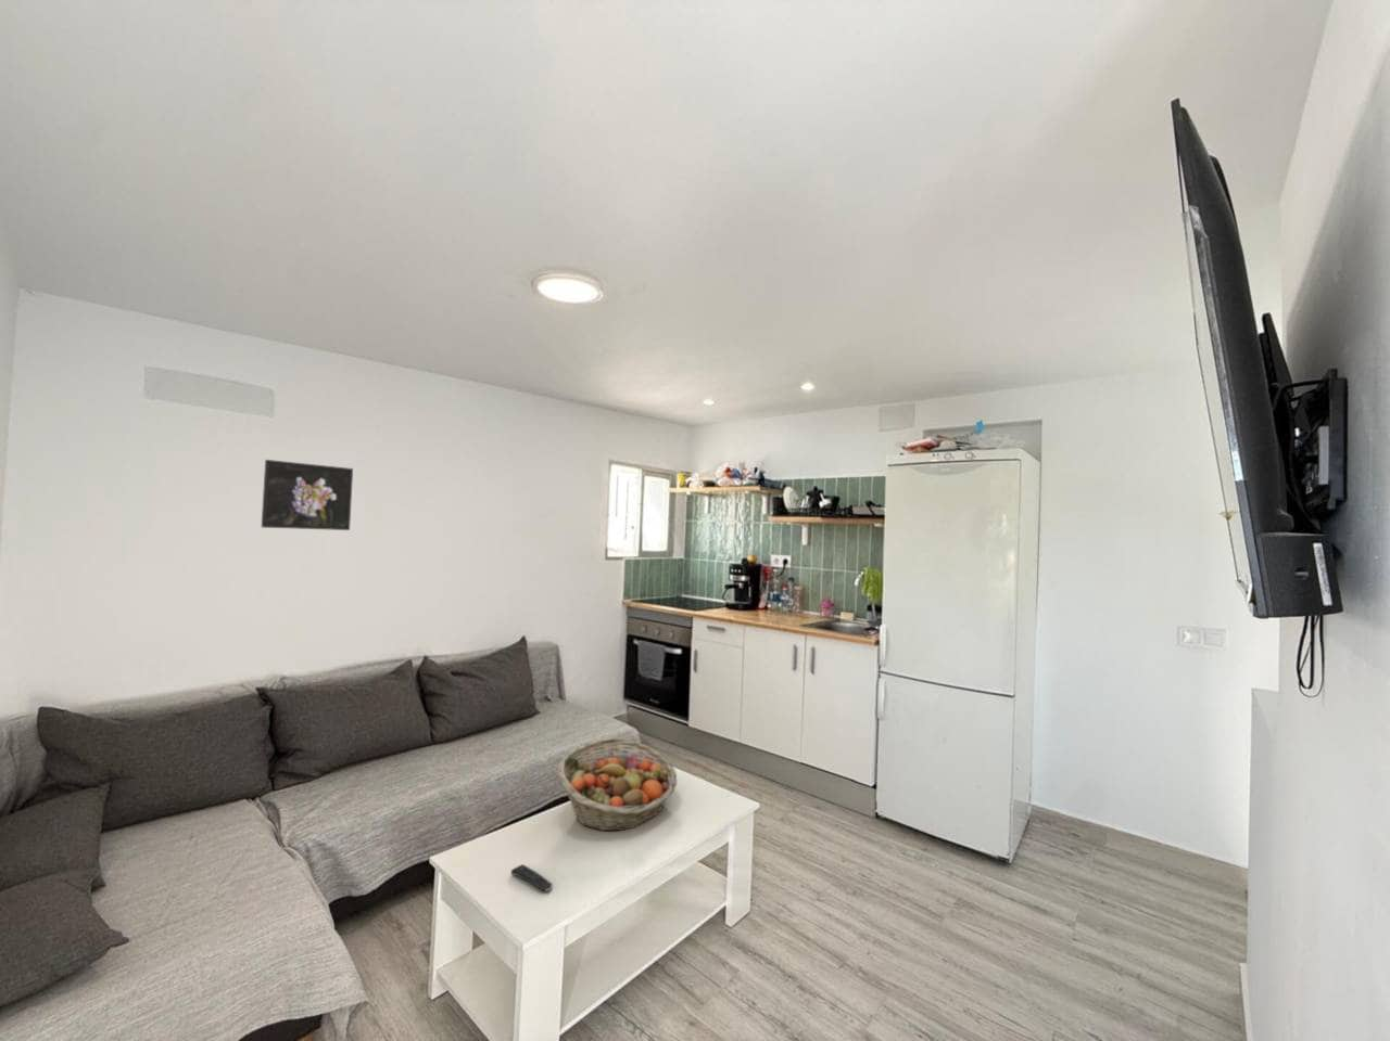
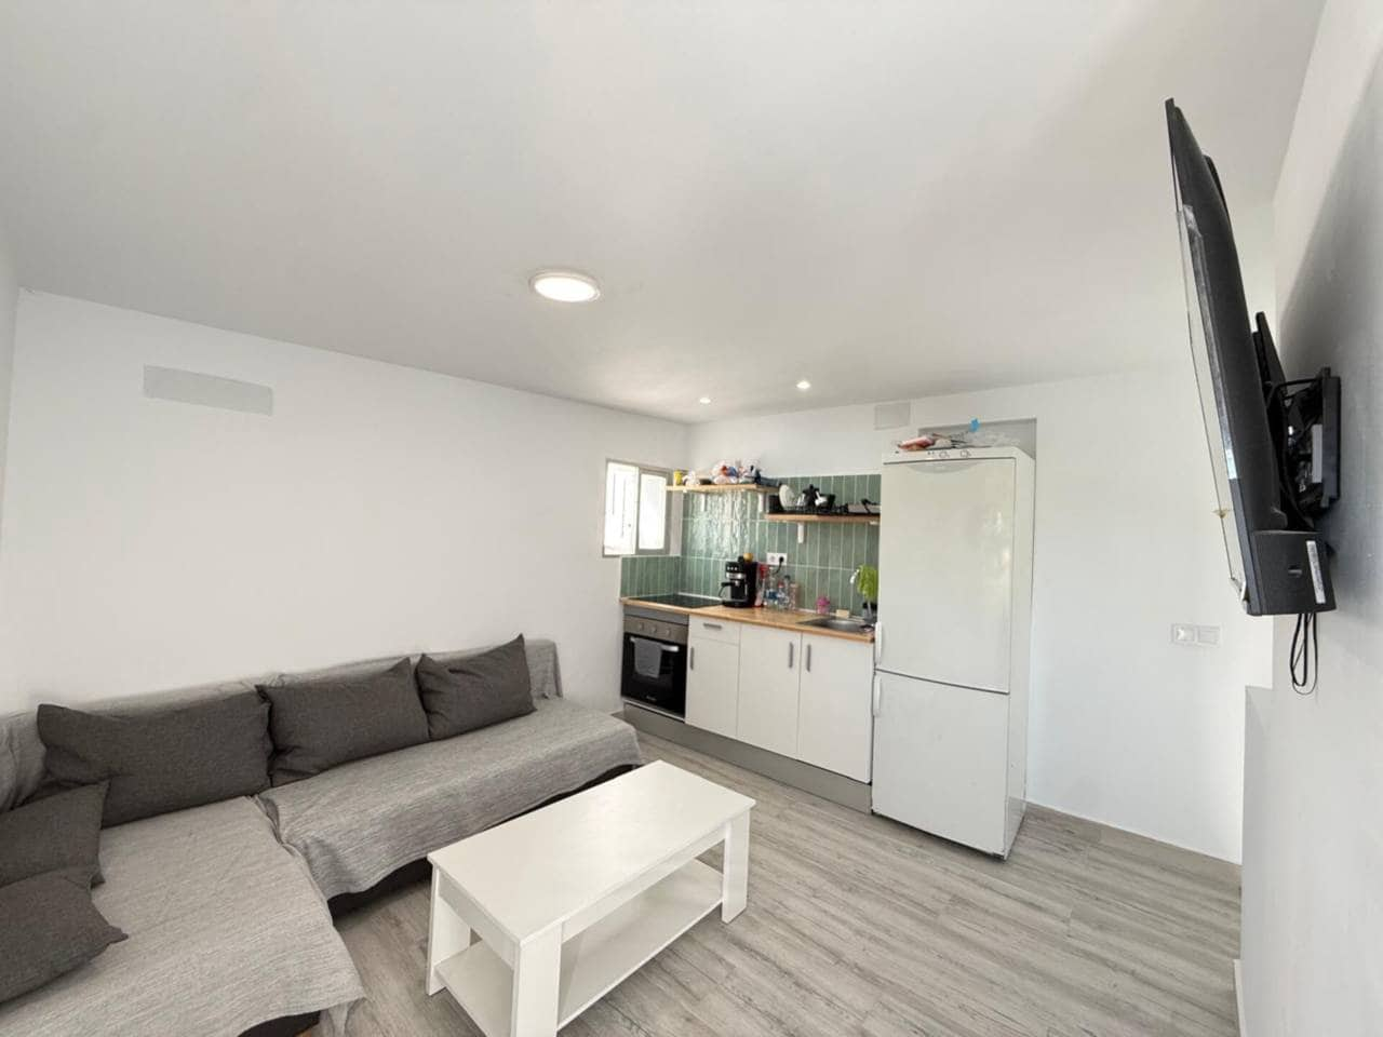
- fruit basket (618, 782)
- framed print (309, 495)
- remote control (532, 877)
